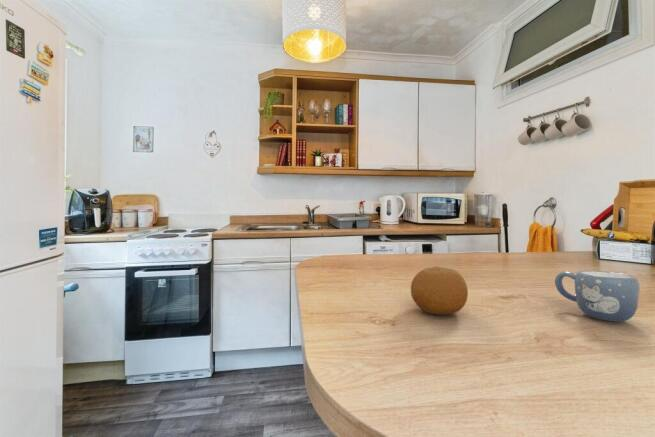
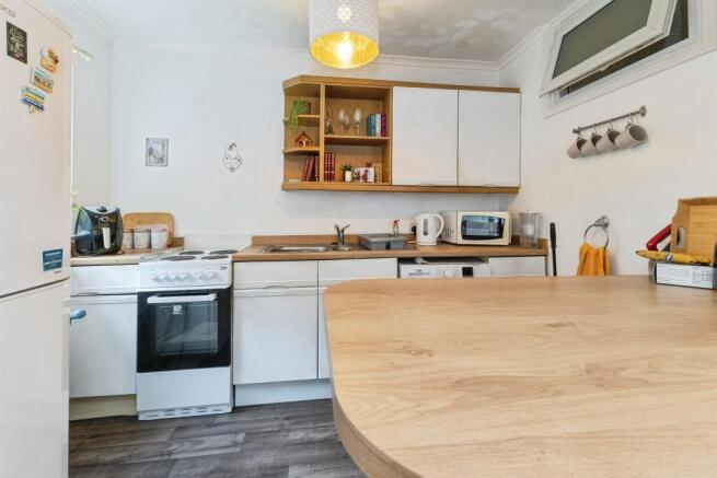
- fruit (438, 289)
- mug (592, 293)
